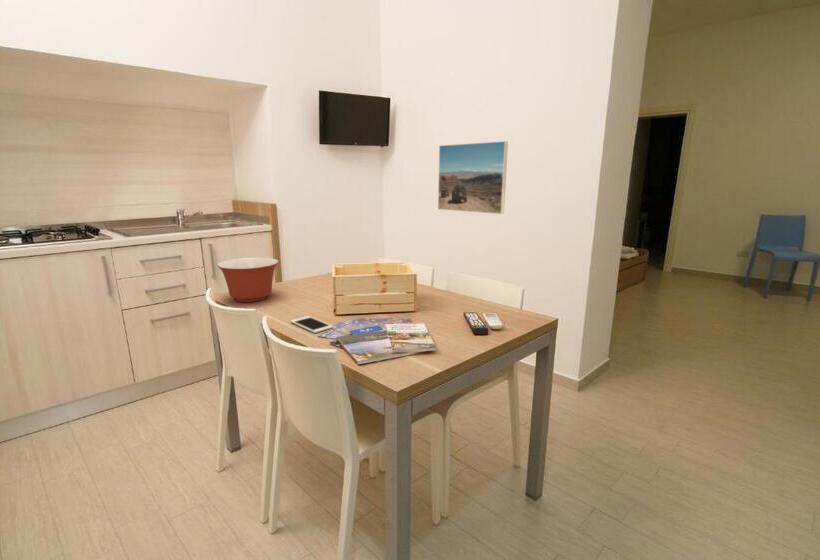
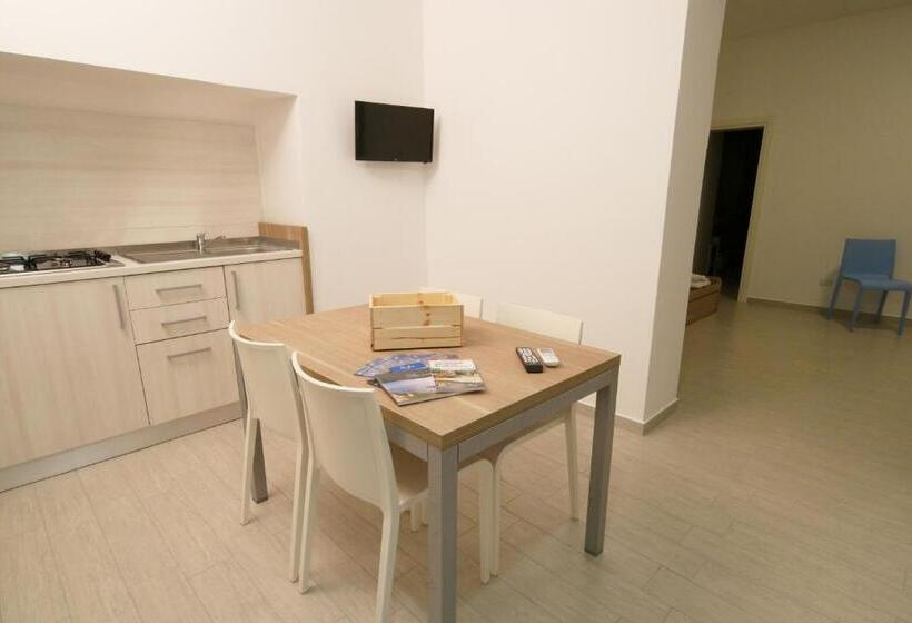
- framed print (470, 178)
- cell phone (311, 324)
- mixing bowl (249, 280)
